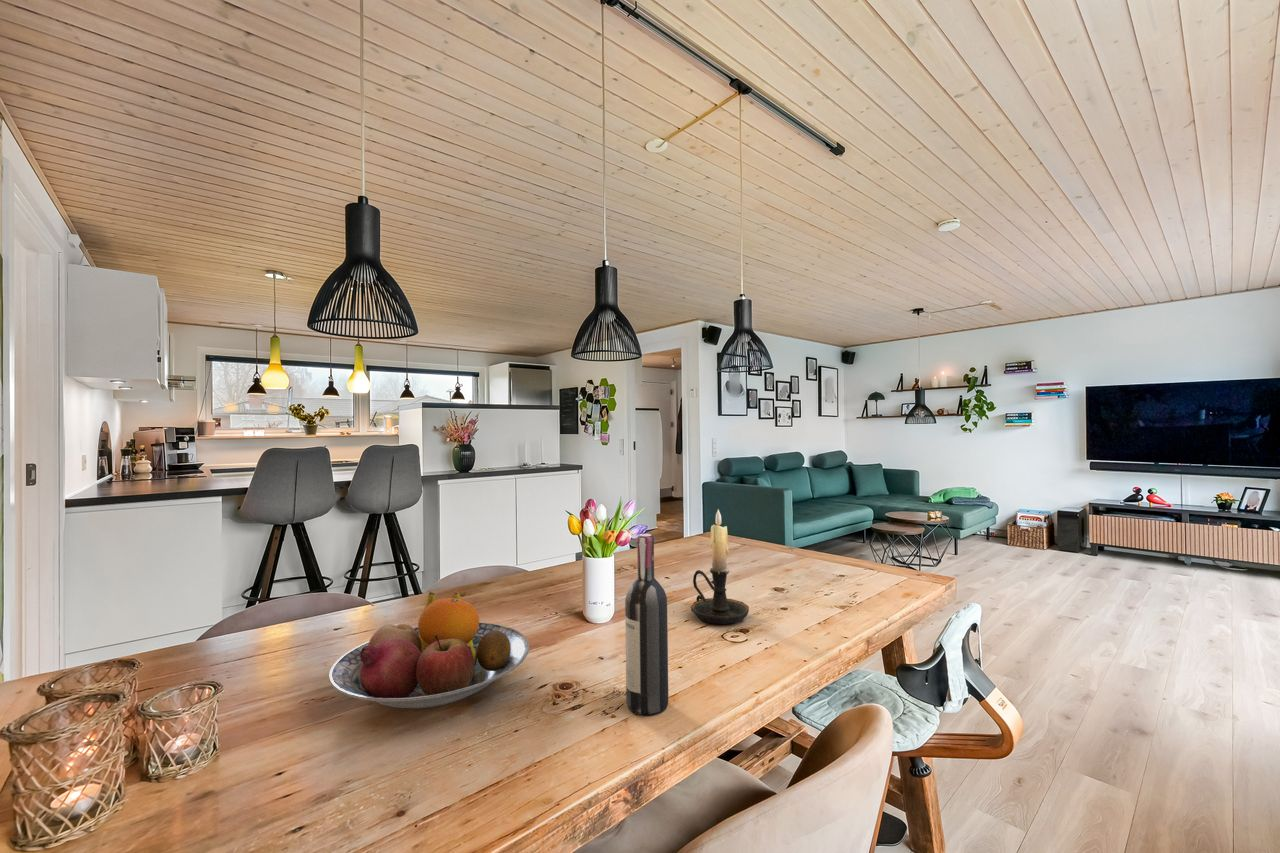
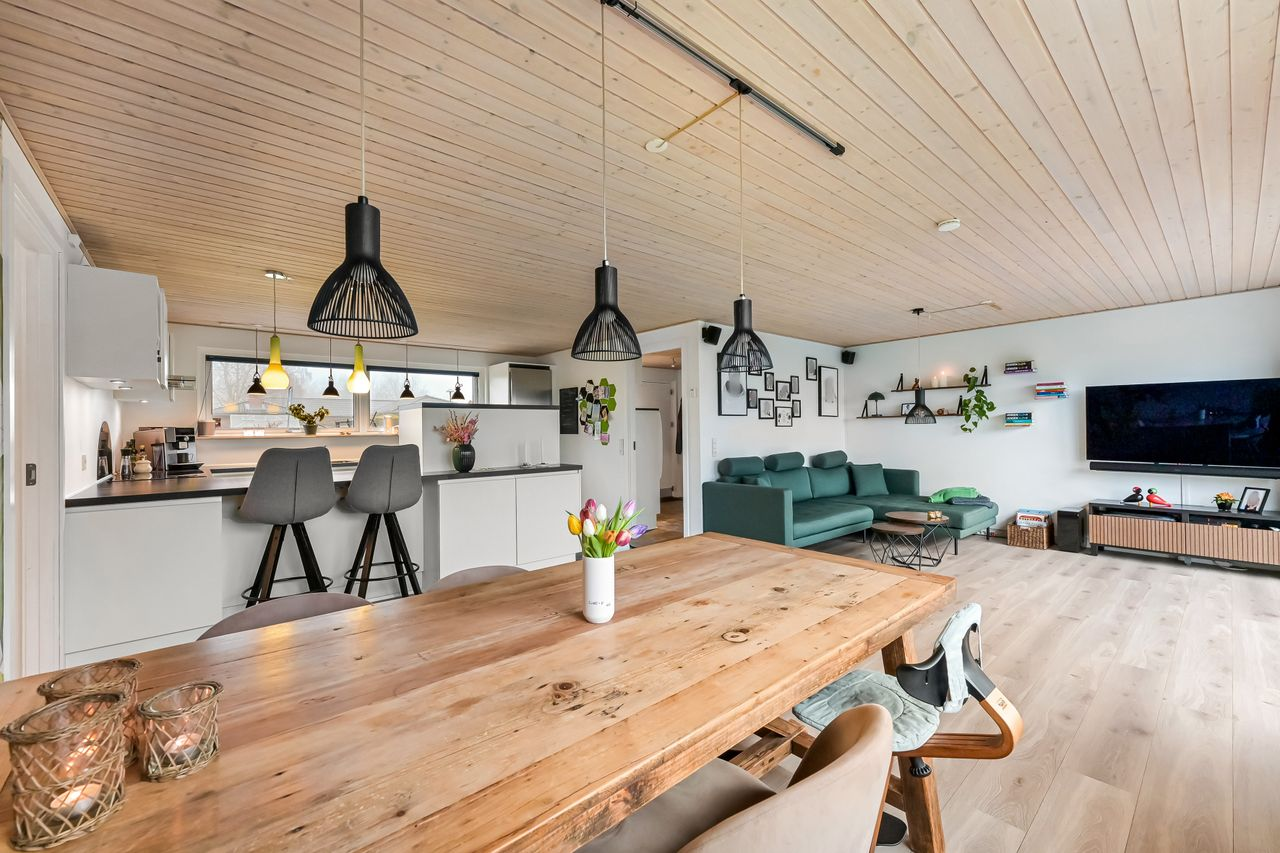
- candle holder (713, 560)
- fruit bowl (435, 646)
- wine bottle (646, 619)
